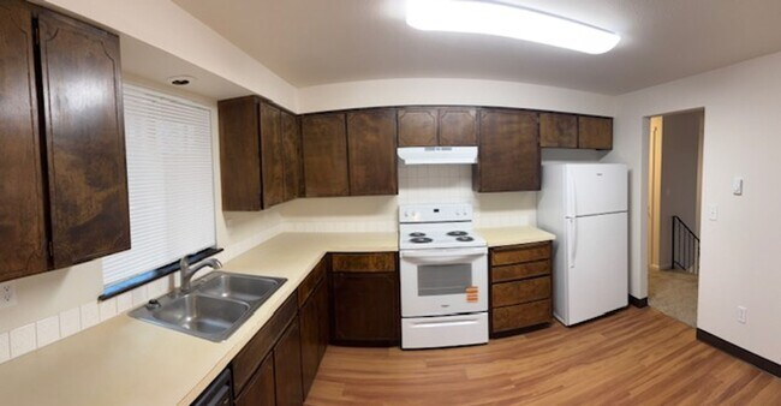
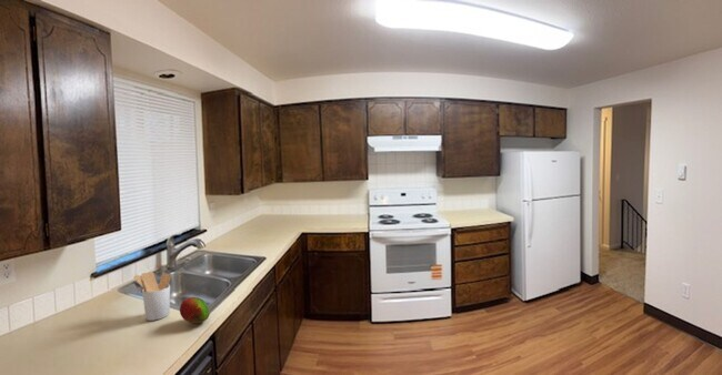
+ utensil holder (152, 294)
+ fruit (195, 310)
